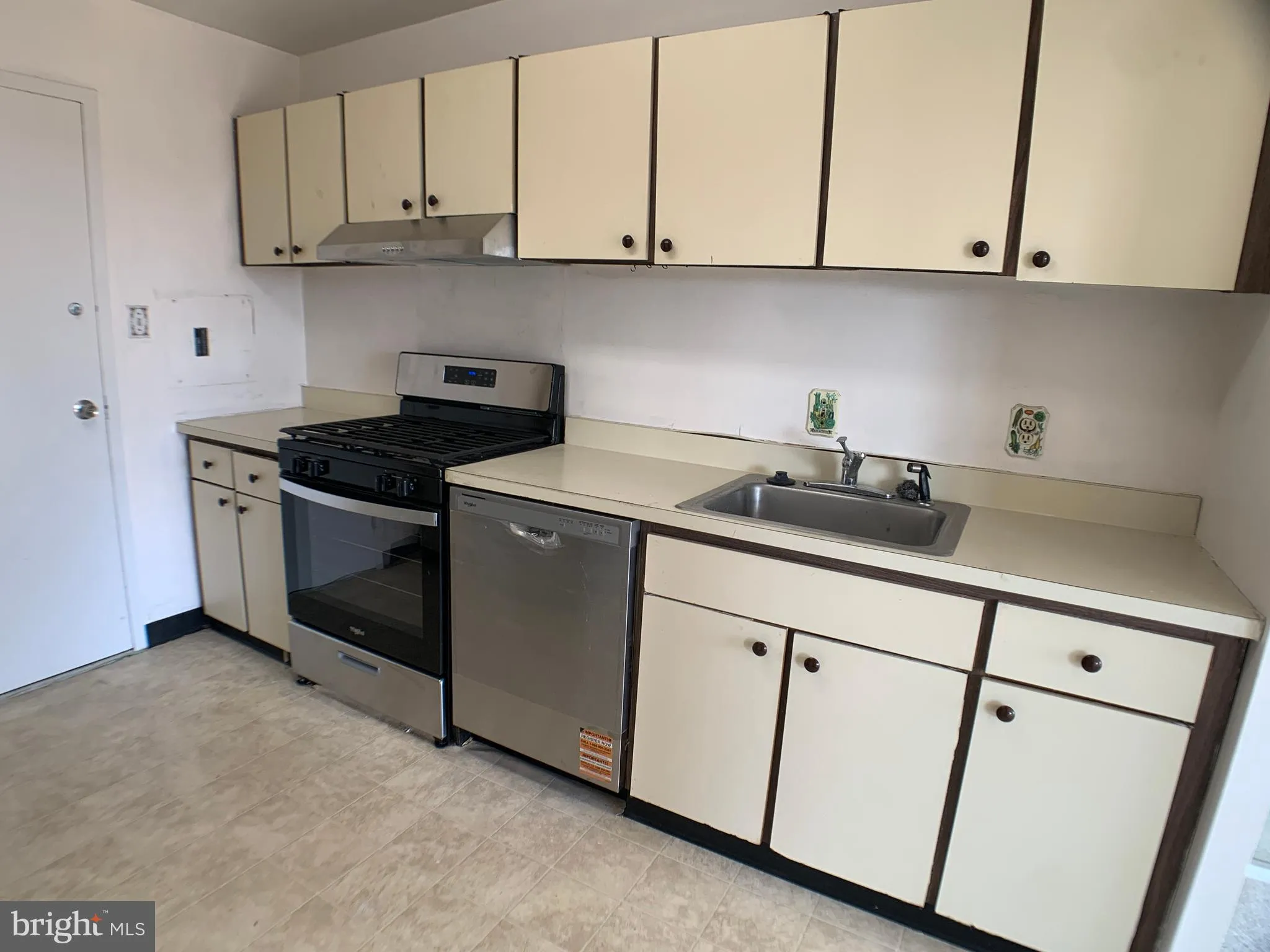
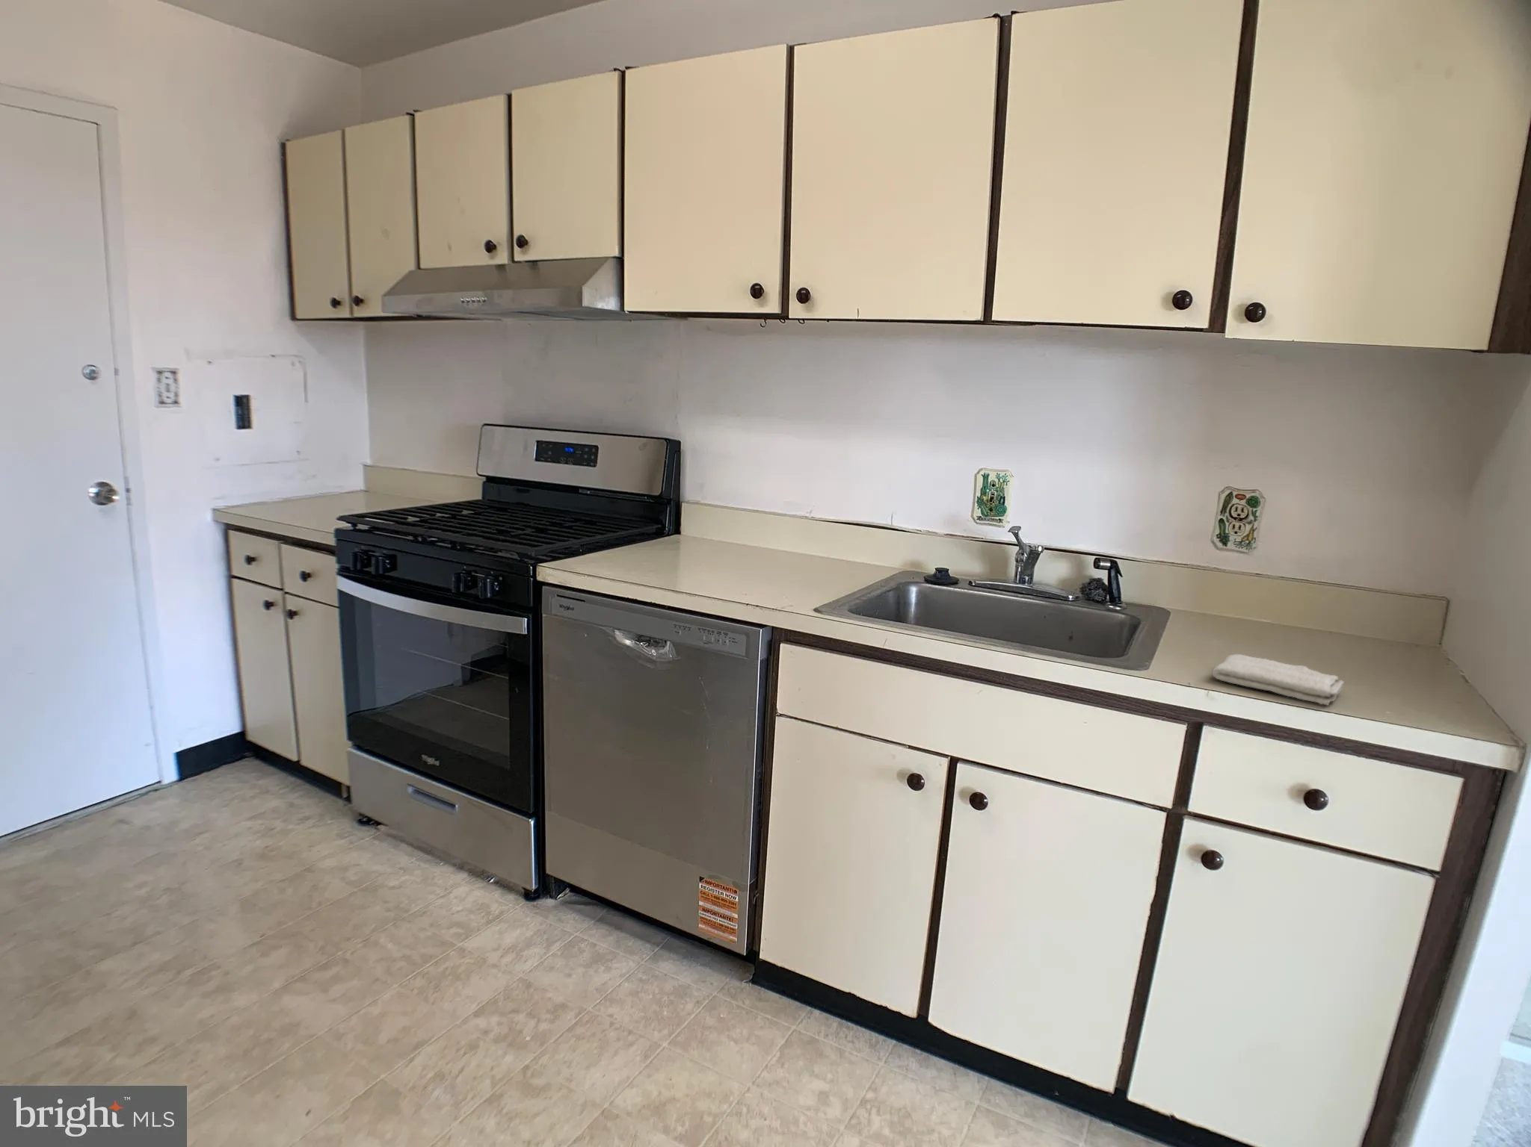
+ washcloth (1277, 677)
